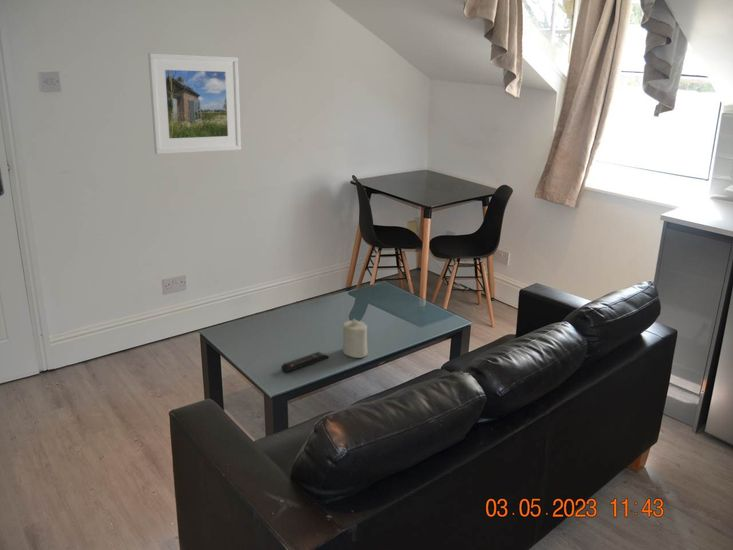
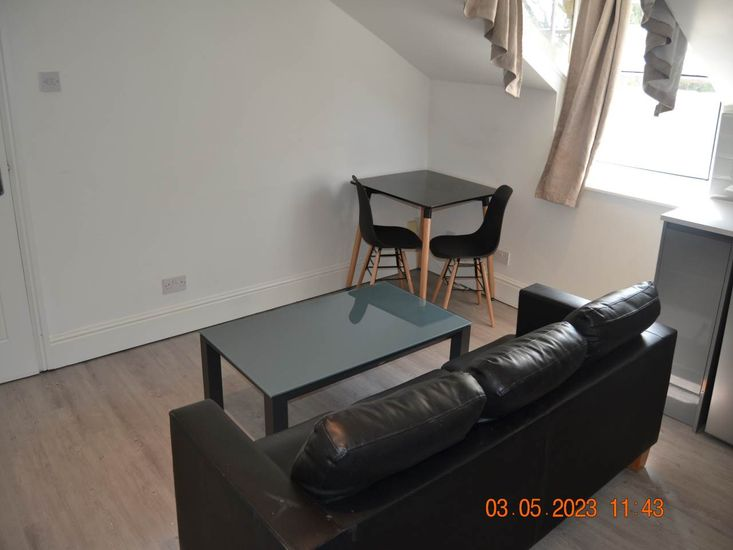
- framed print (197, 104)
- remote control (305, 361)
- candle (355, 336)
